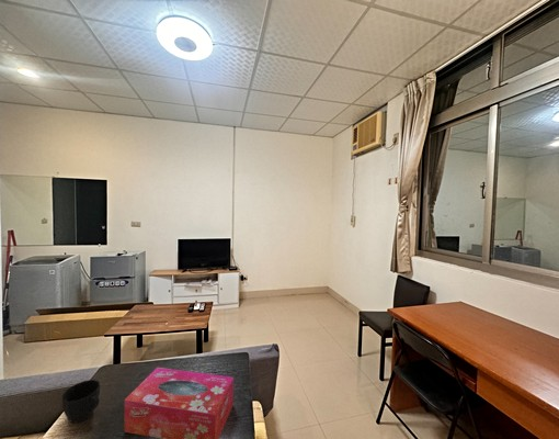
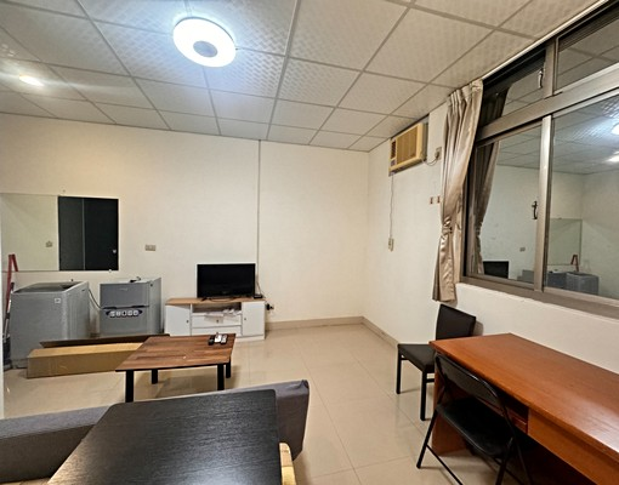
- tissue box (182, 402)
- cup (81, 404)
